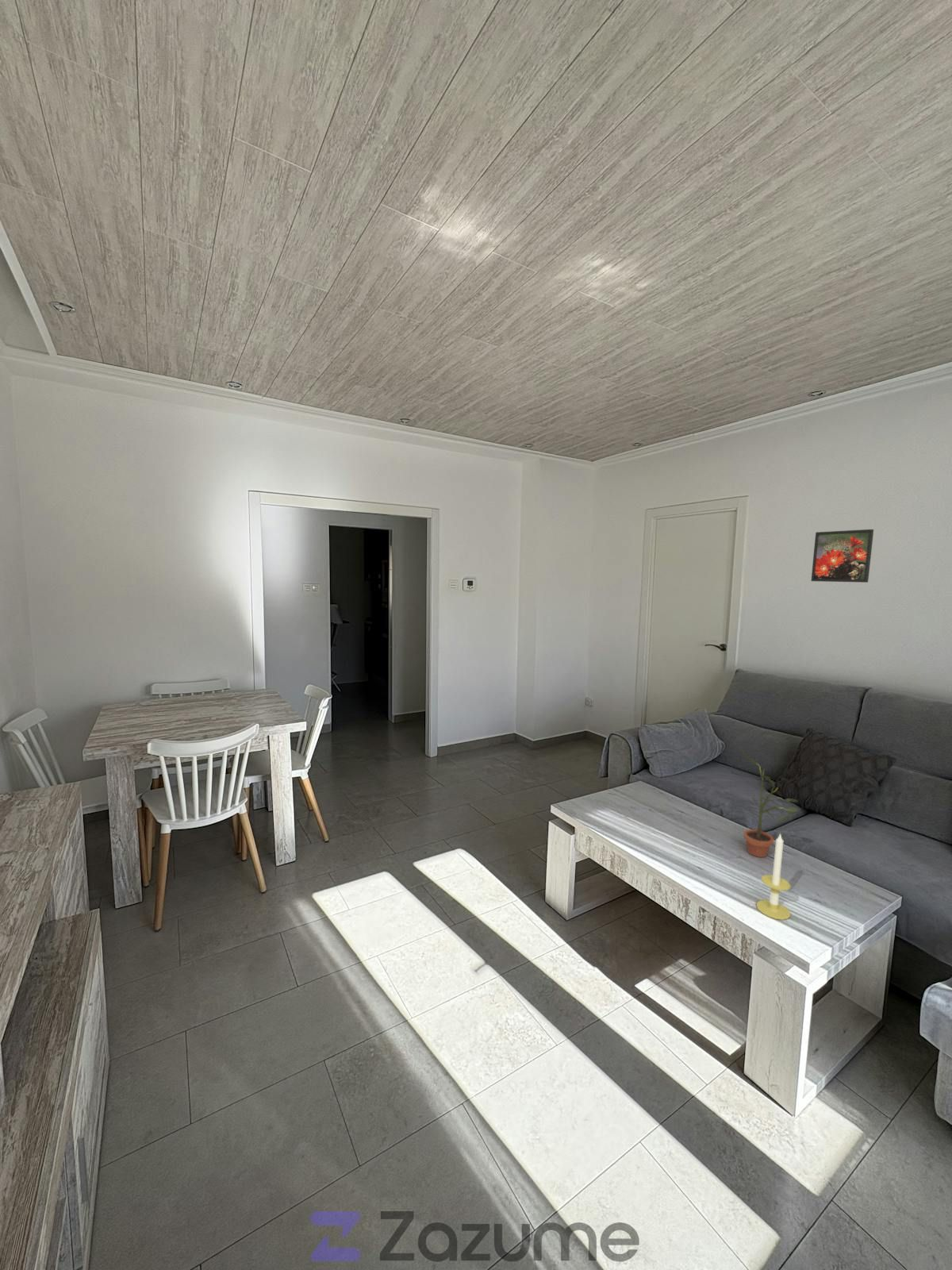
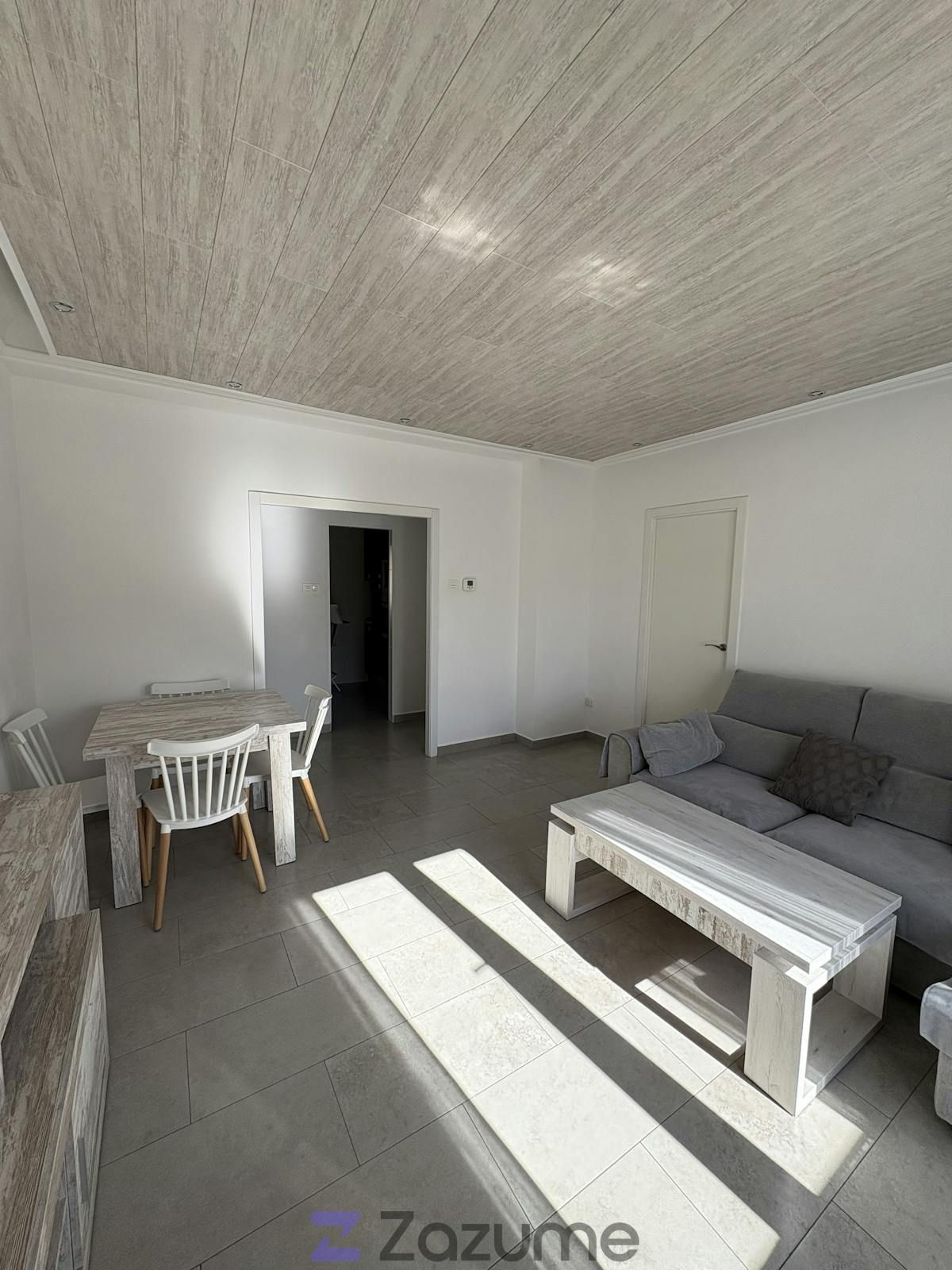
- potted plant (759, 807)
- candle (777, 872)
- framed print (841, 556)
